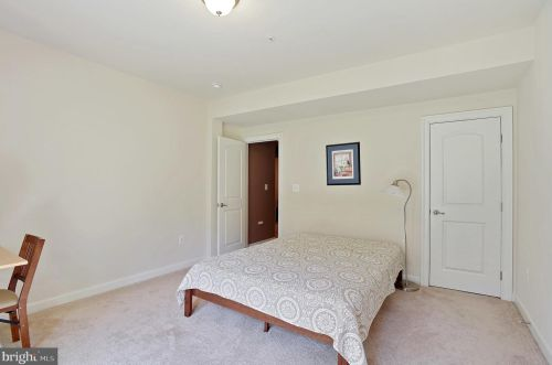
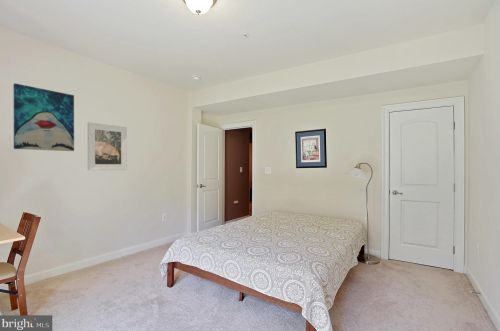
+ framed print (108, 147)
+ wall art (46, 120)
